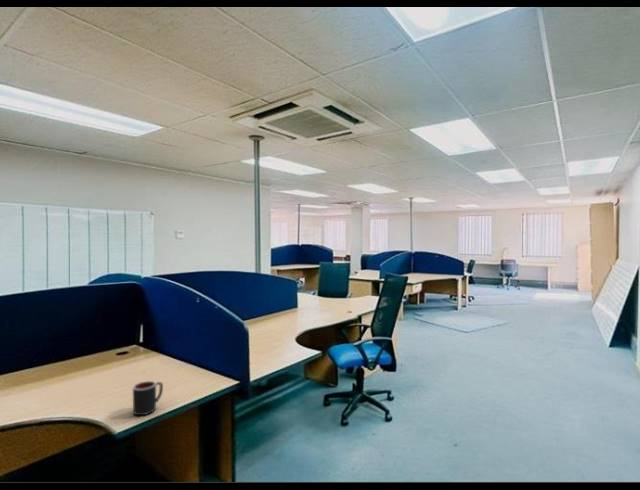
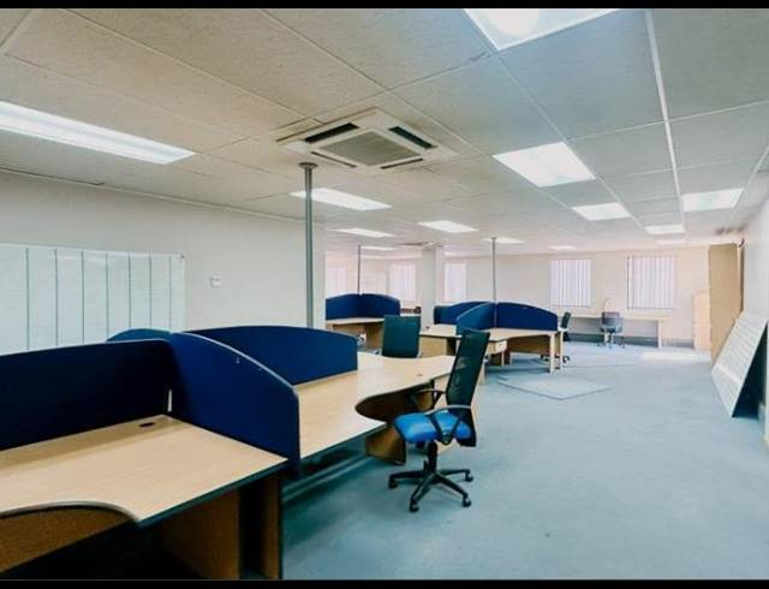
- mug (148, 396)
